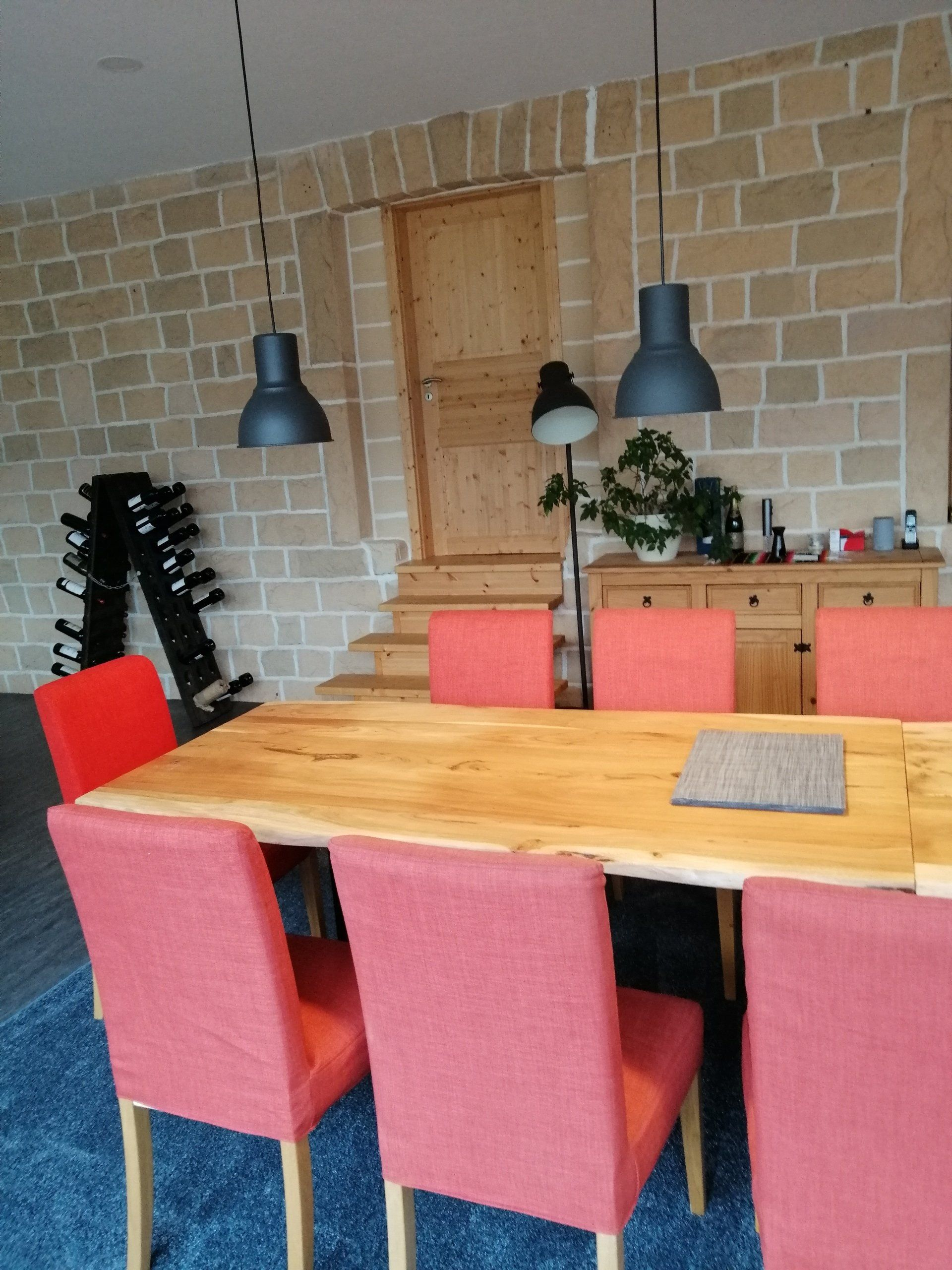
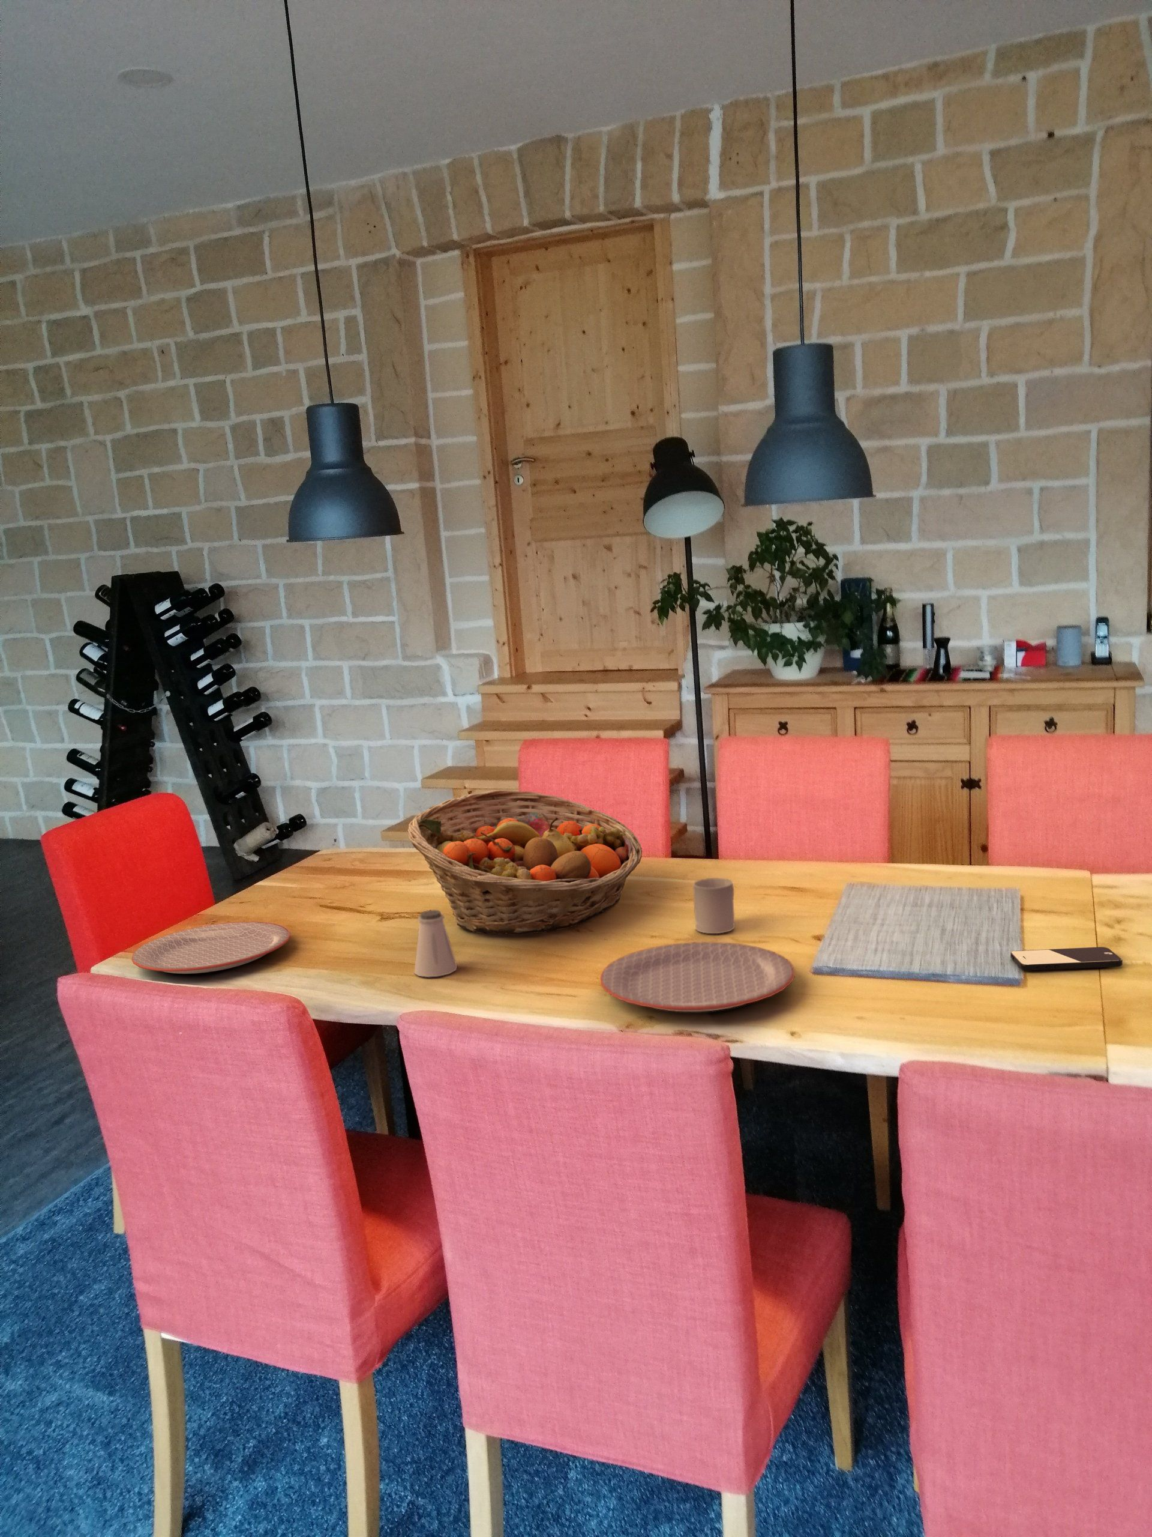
+ smartphone (1065, 959)
+ cup (719, 903)
+ plate (213, 949)
+ plate (697, 979)
+ saltshaker (432, 940)
+ fruit basket (528, 856)
